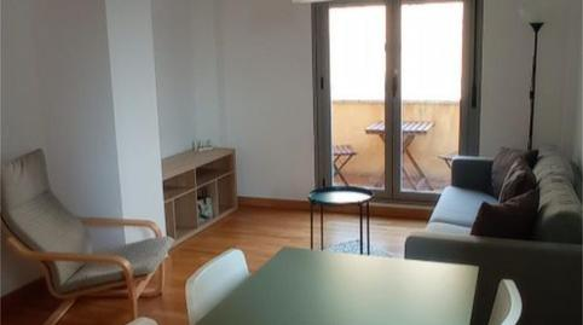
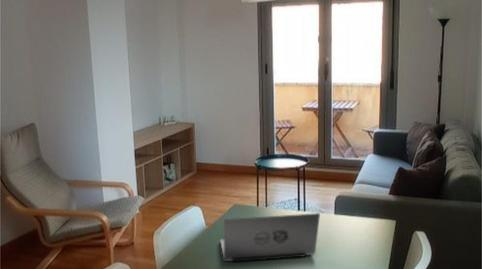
+ laptop (266, 229)
